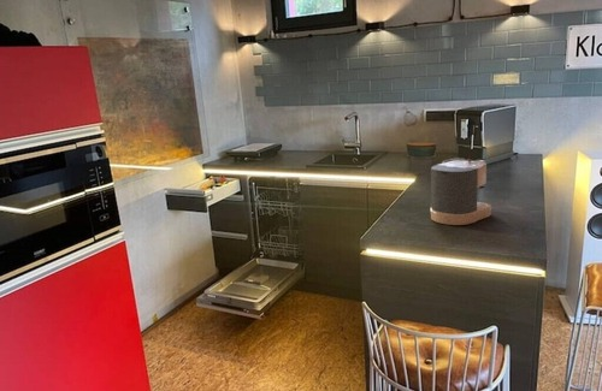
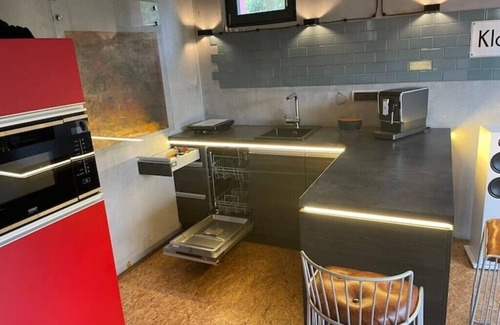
- coffee maker (462, 186)
